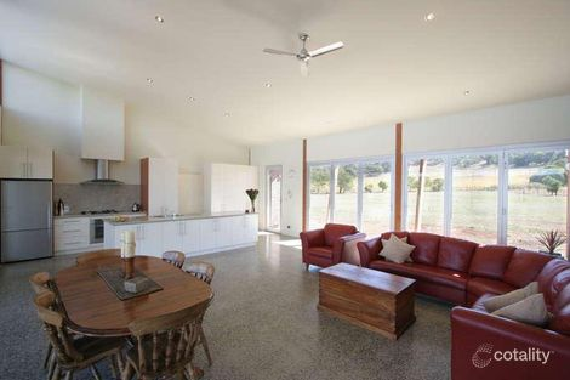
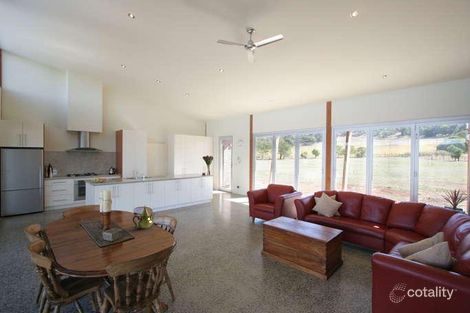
+ teapot (144, 216)
